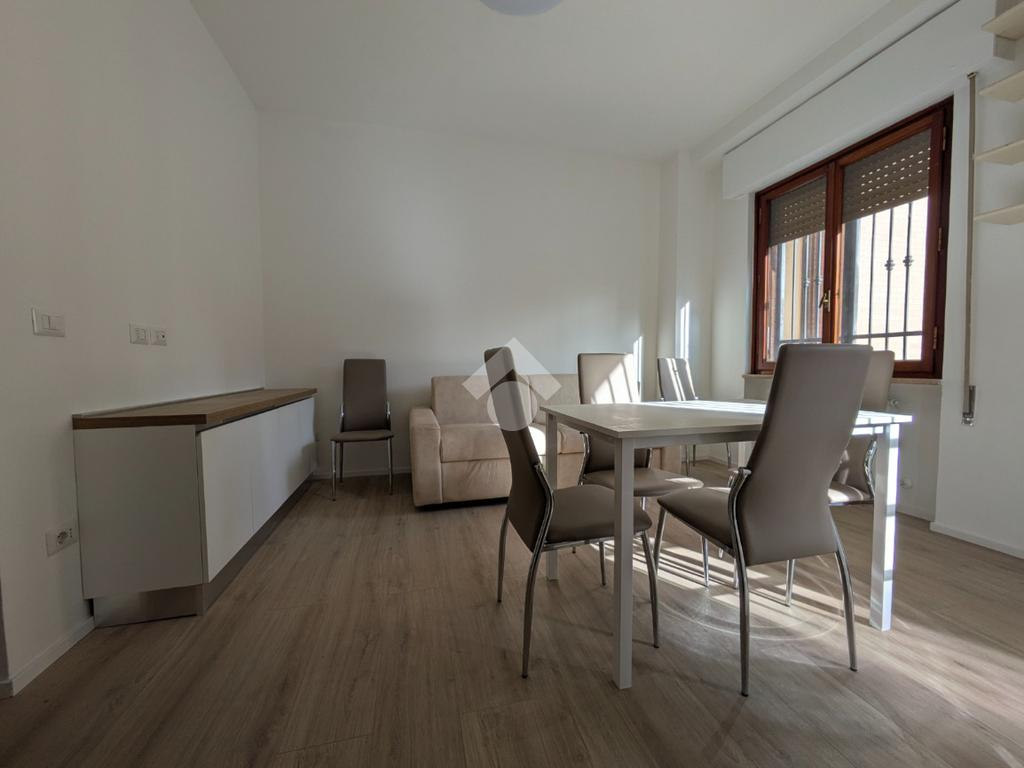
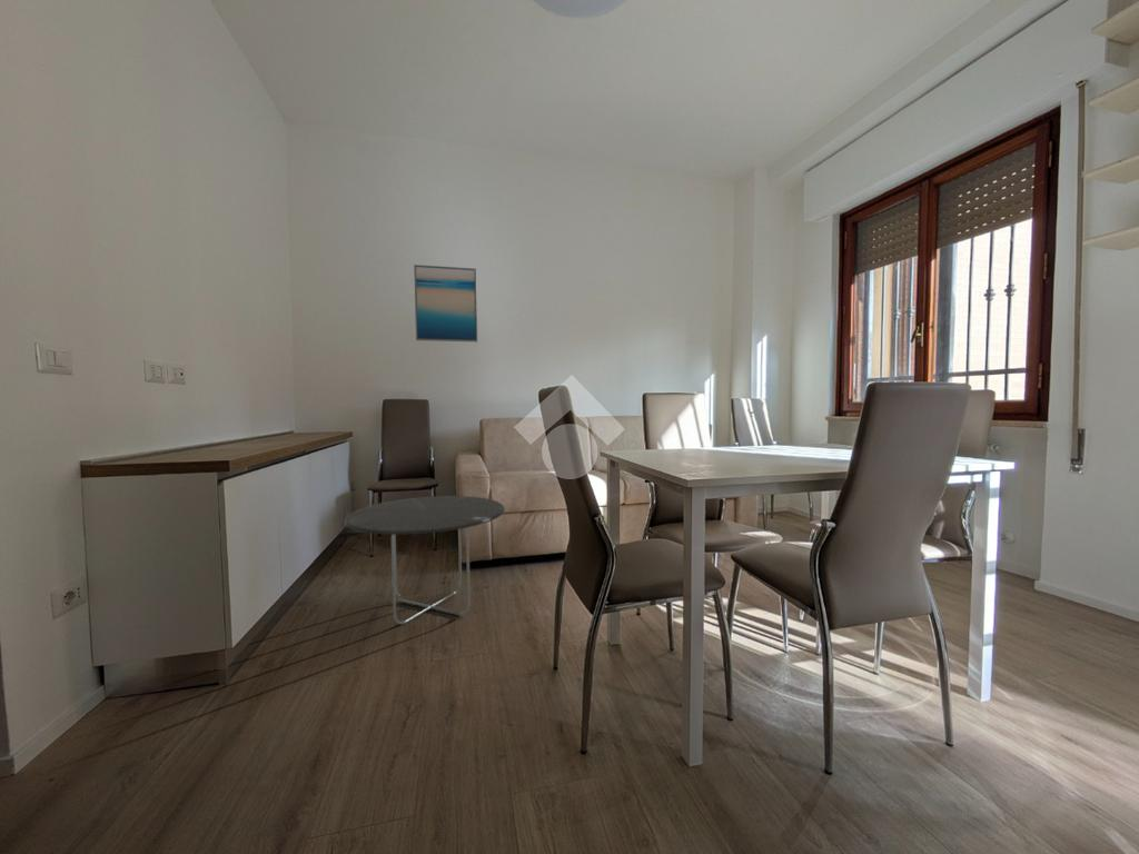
+ side table (427, 533)
+ wall art (446, 304)
